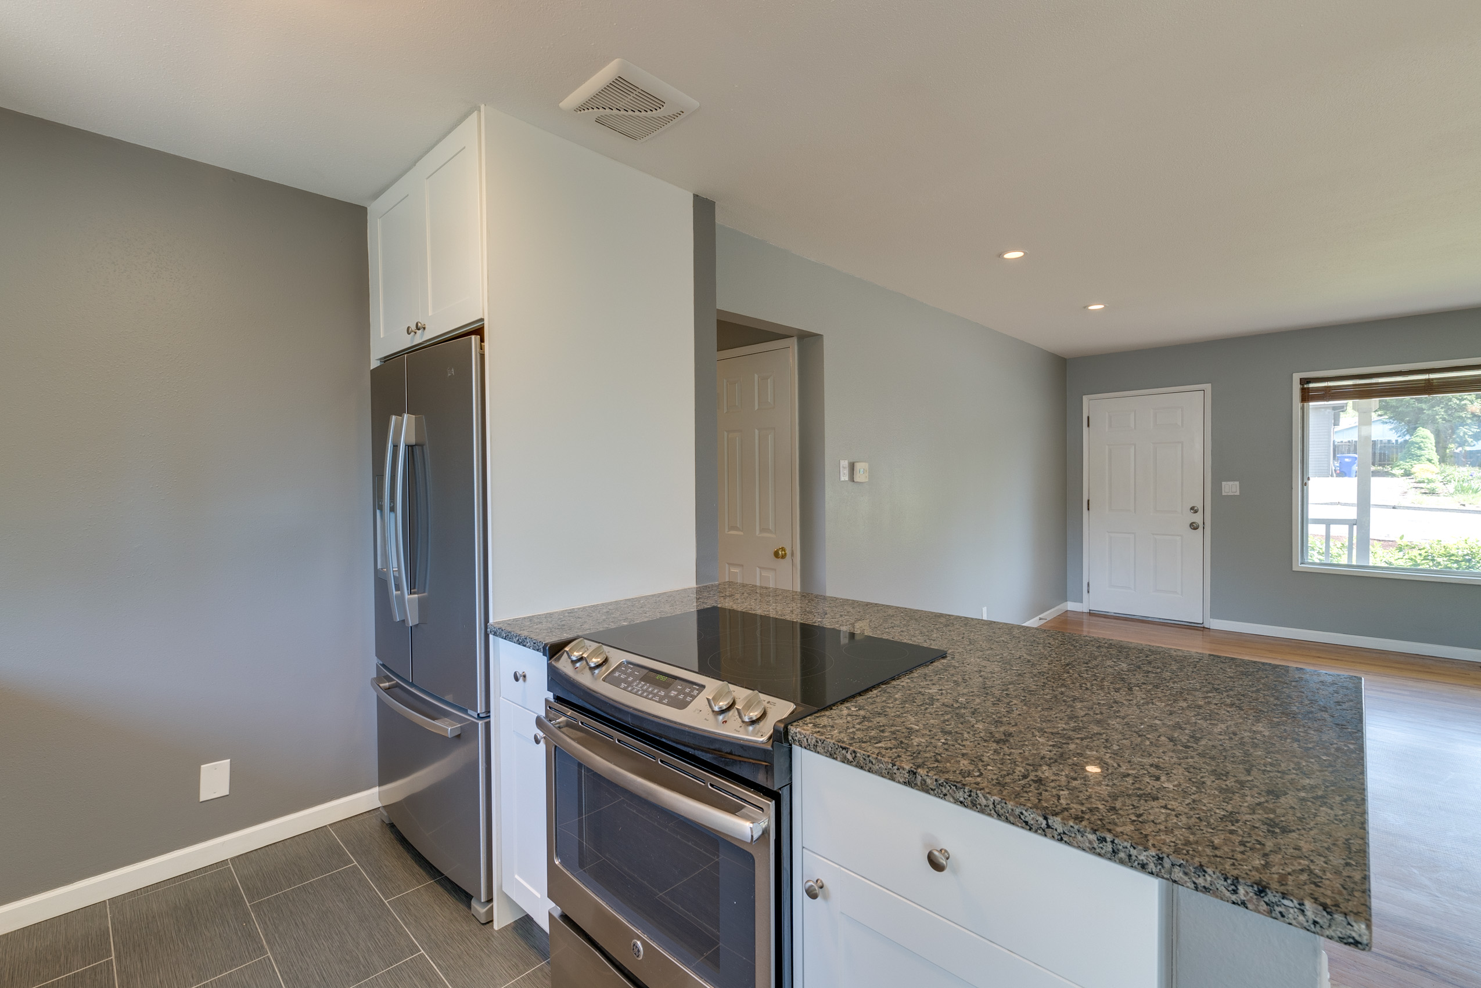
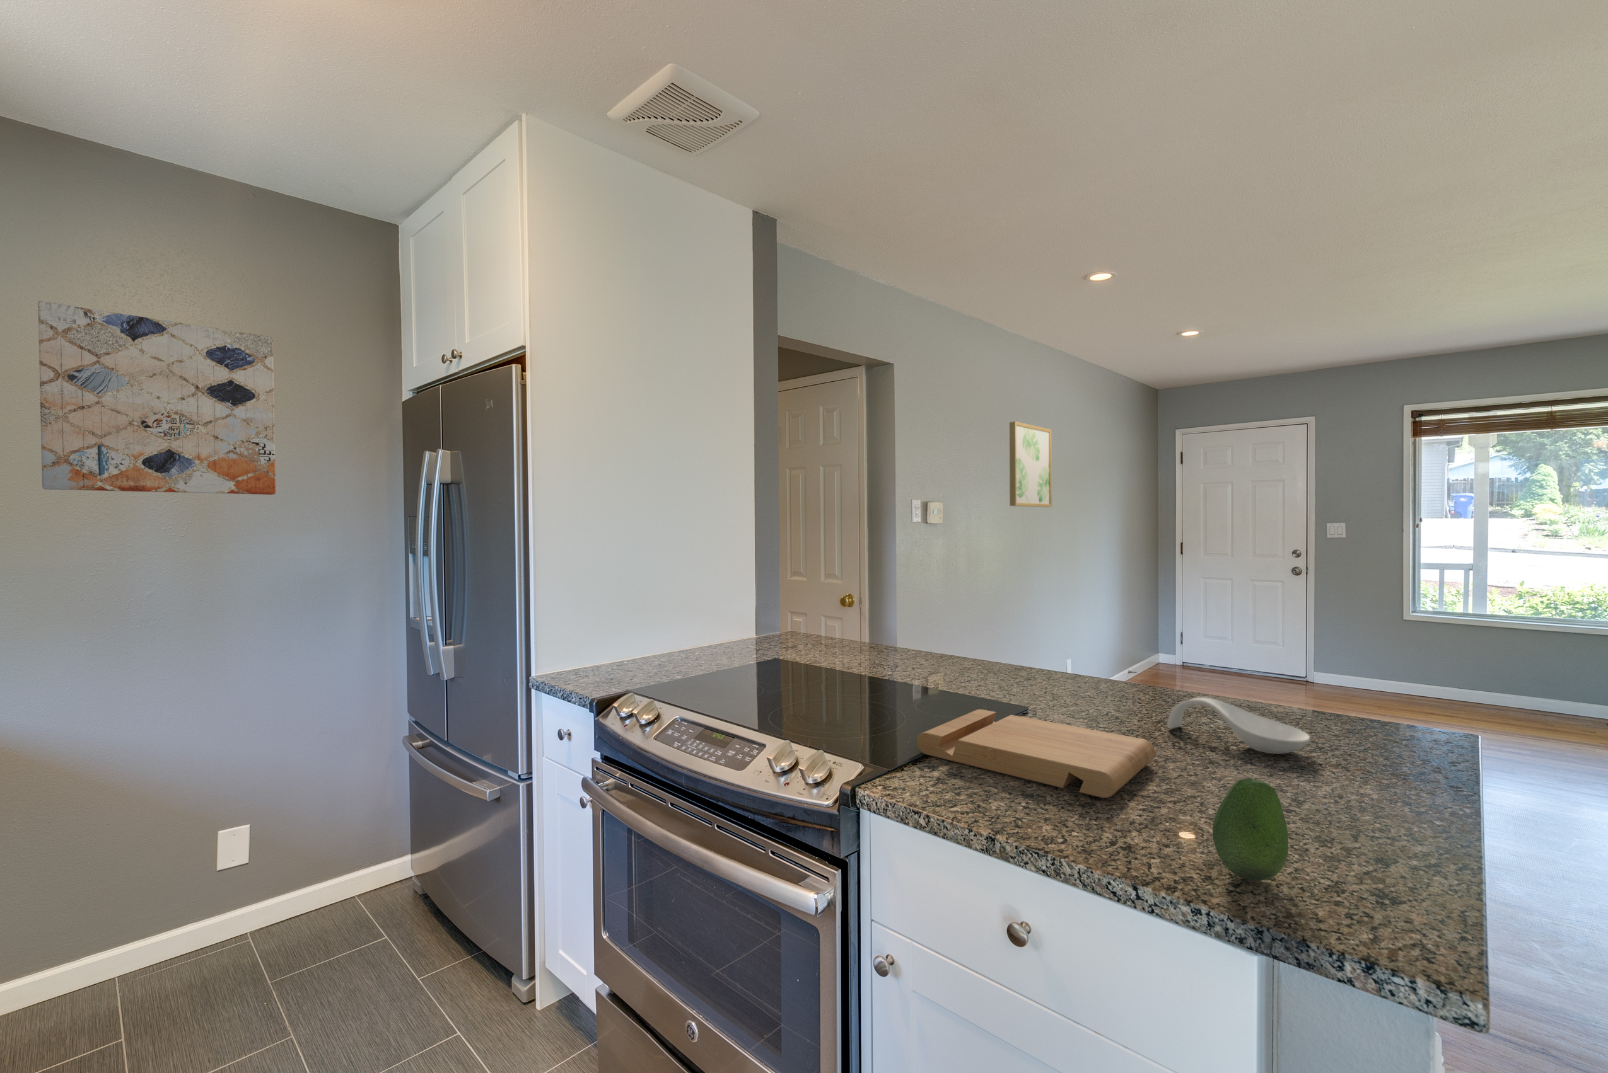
+ wall art (167, 407)
+ spoon rest (1234, 722)
+ cutting board (1033, 746)
+ wall art (1030, 466)
+ fruit (1250, 826)
